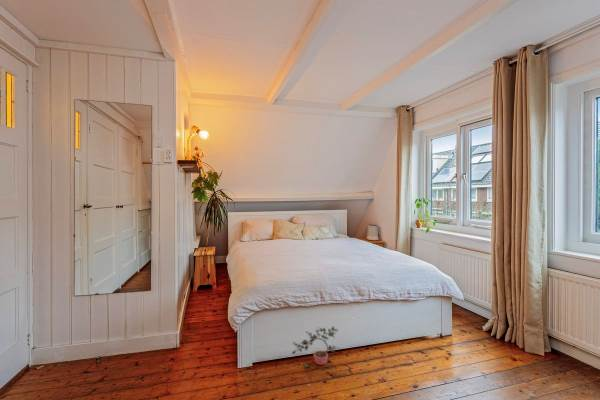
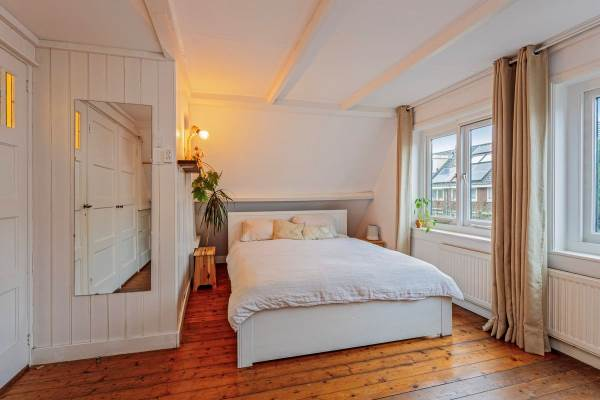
- potted plant (312, 343)
